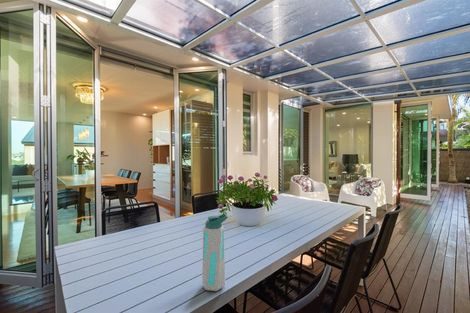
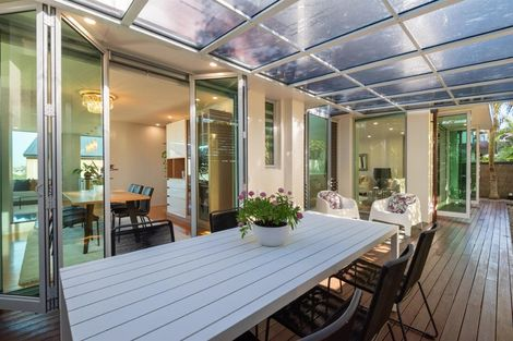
- water bottle (215, 250)
